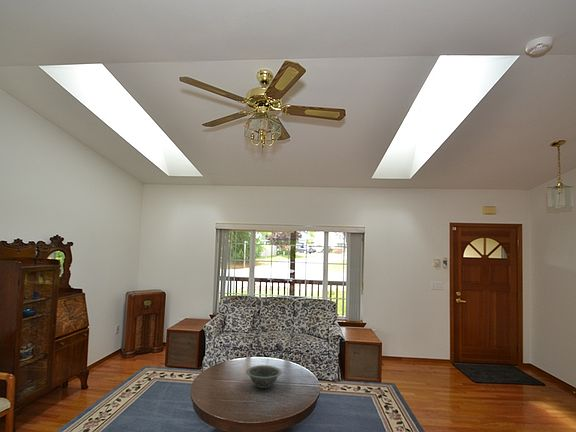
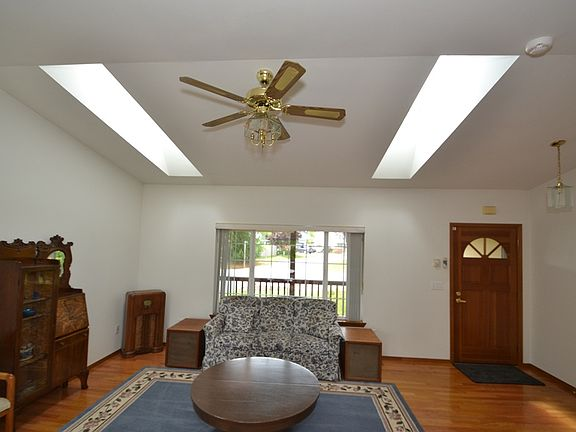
- decorative bowl (263, 378)
